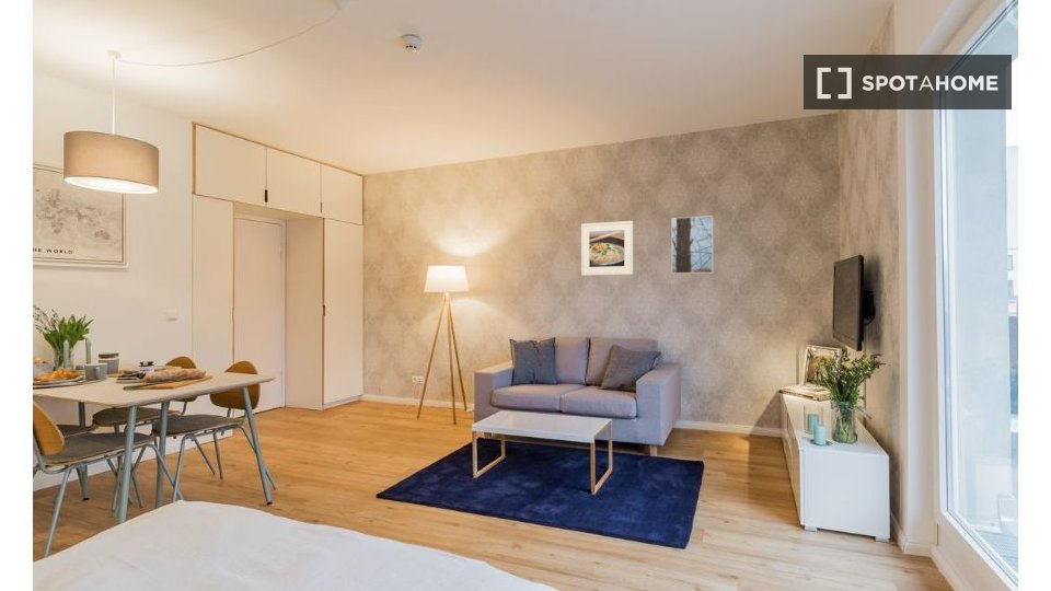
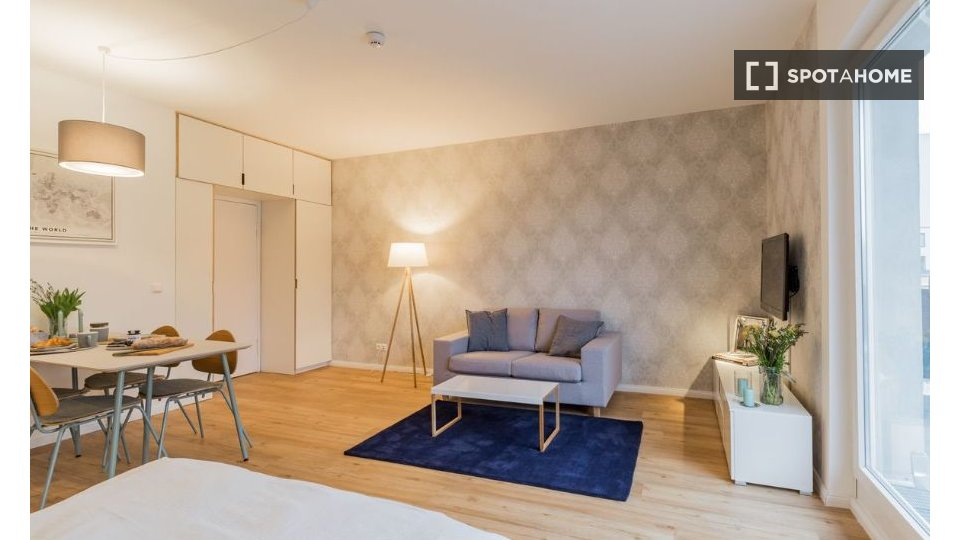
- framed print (607, 248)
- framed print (692, 245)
